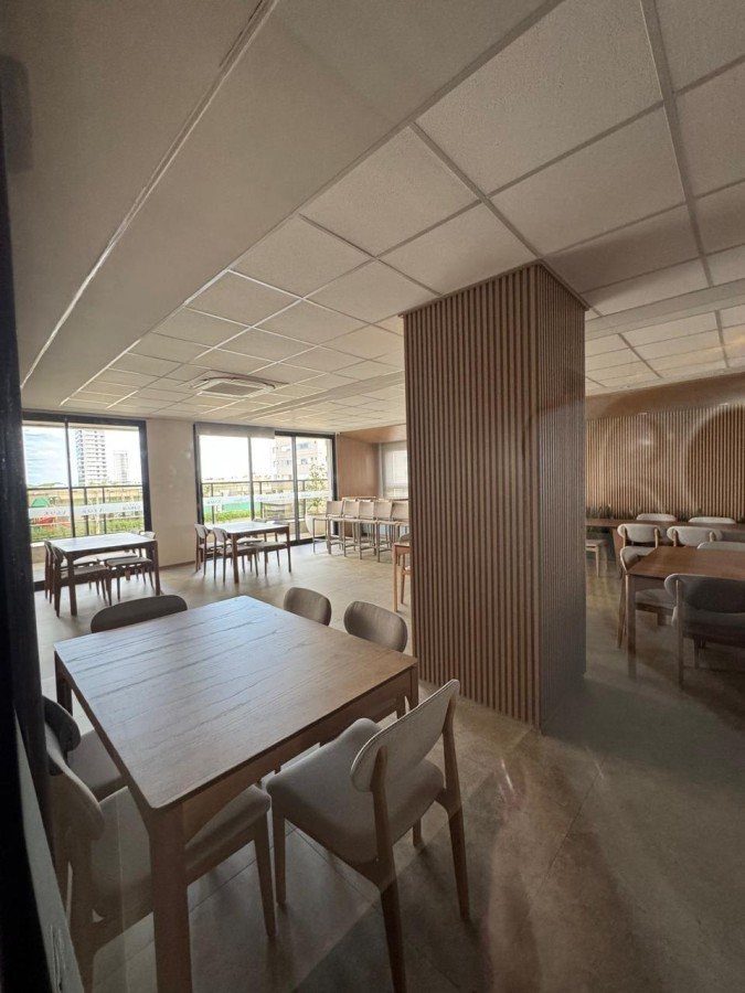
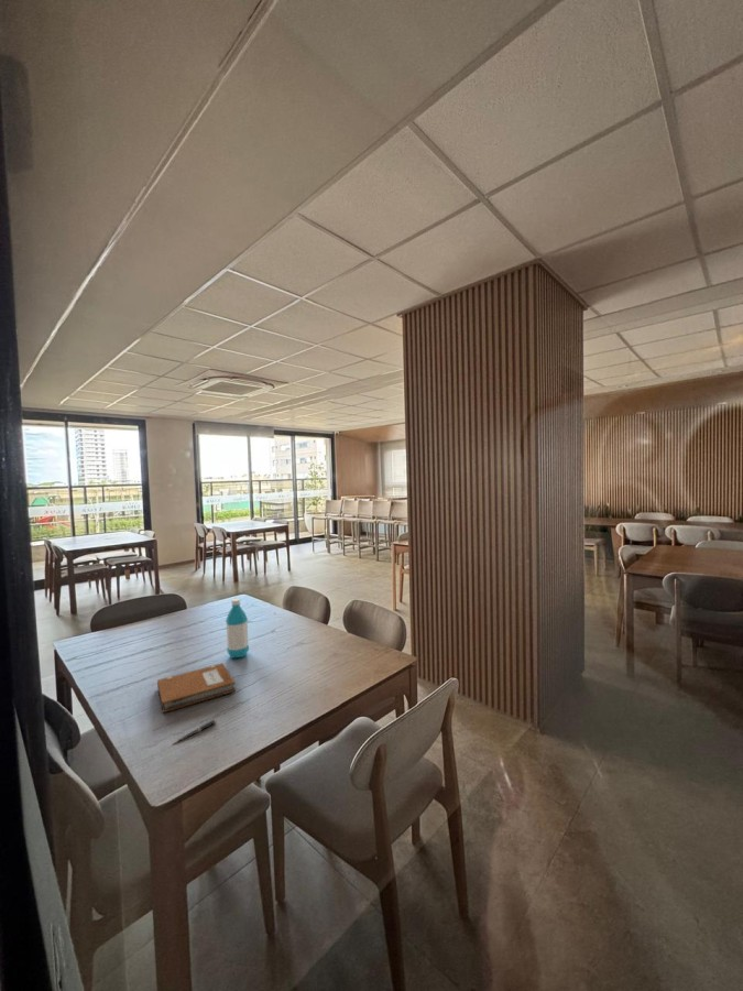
+ water bottle (237, 628)
+ pen (194, 731)
+ notebook (197, 684)
